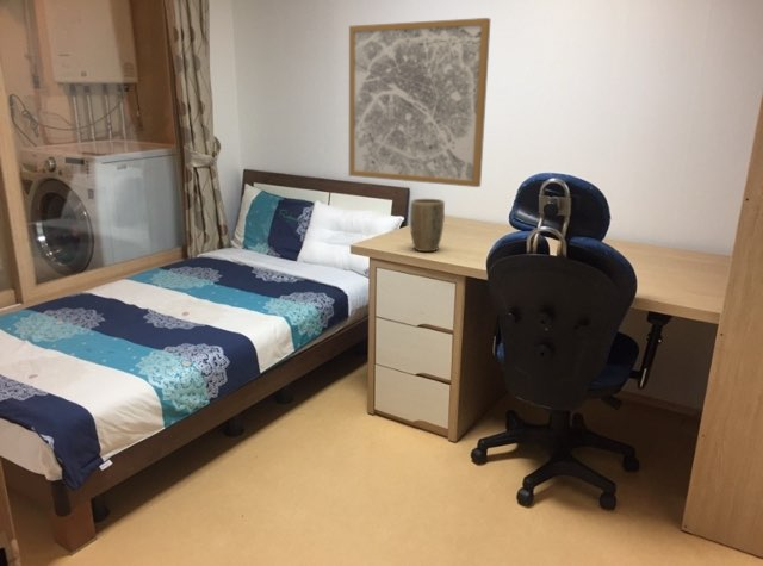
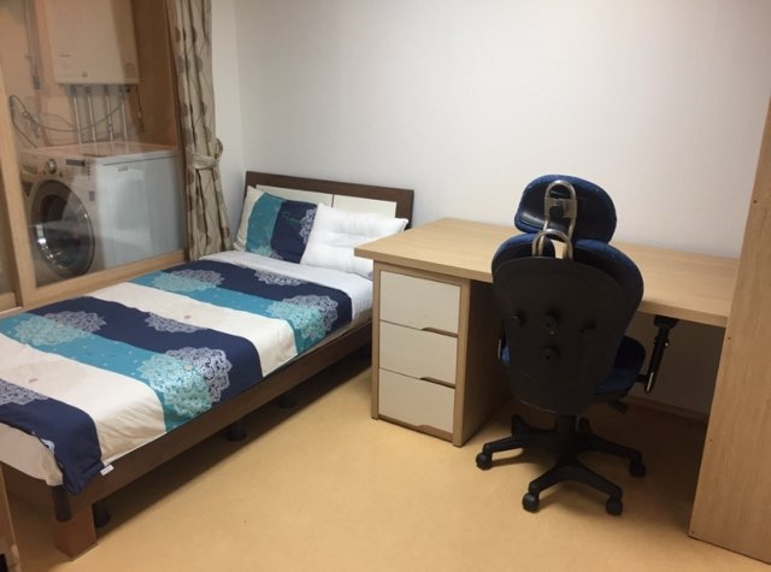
- wall art (412, 104)
- plant pot (427, 224)
